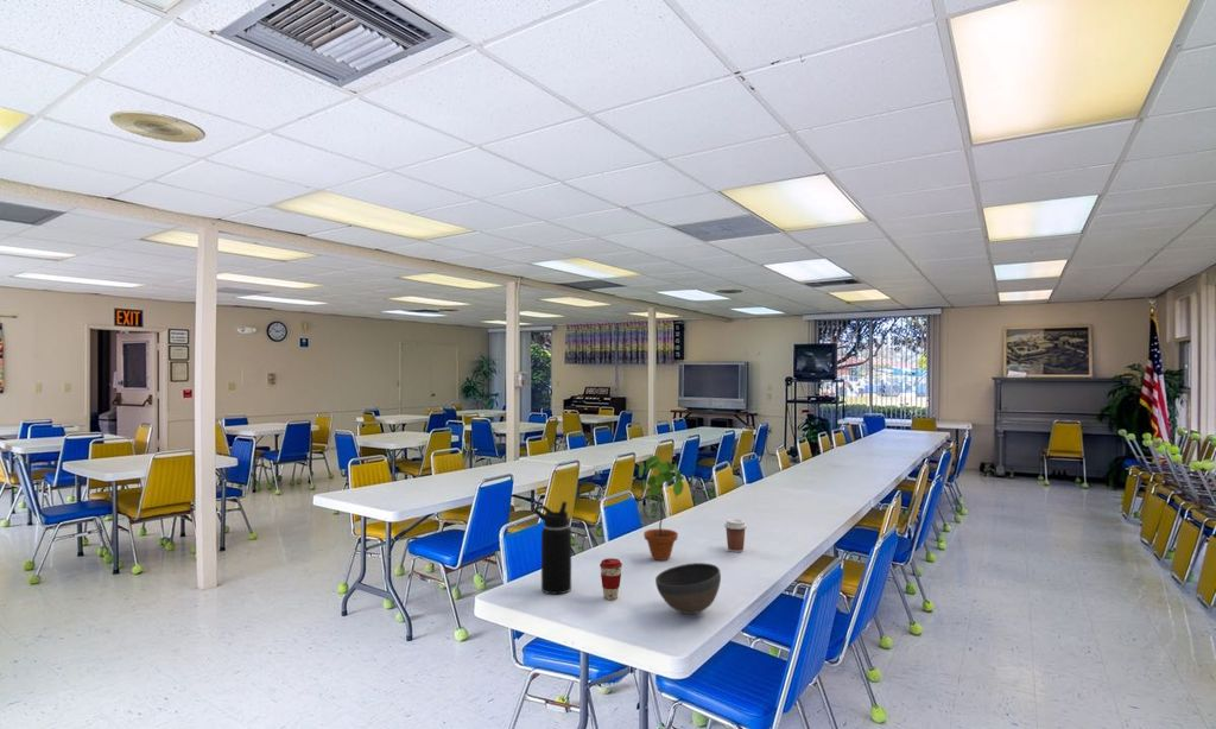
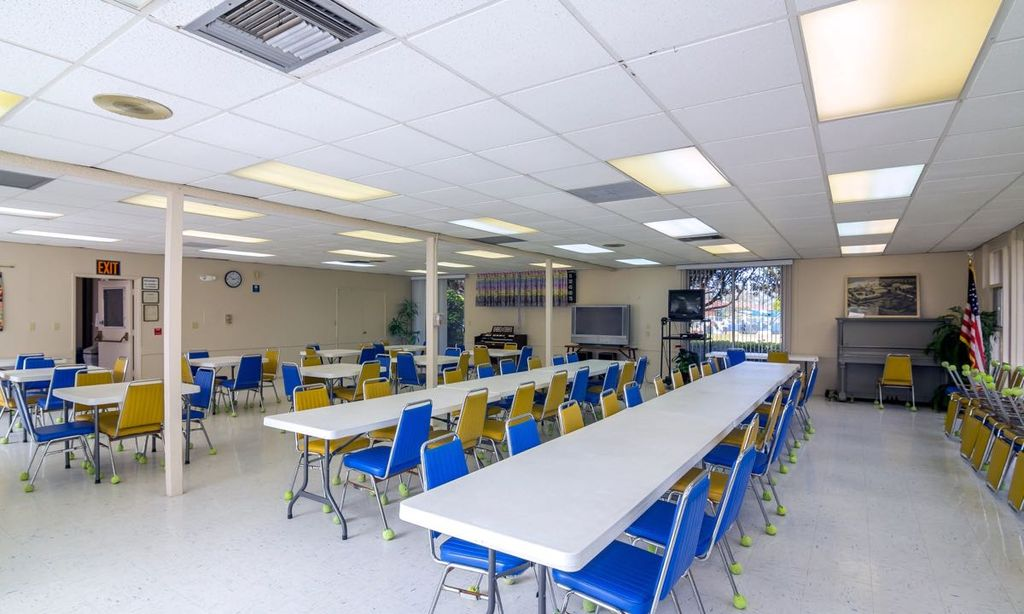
- water bottle (552, 544)
- coffee cup (735, 534)
- coffee cup (610, 578)
- potted plant (660, 507)
- bowl (688, 590)
